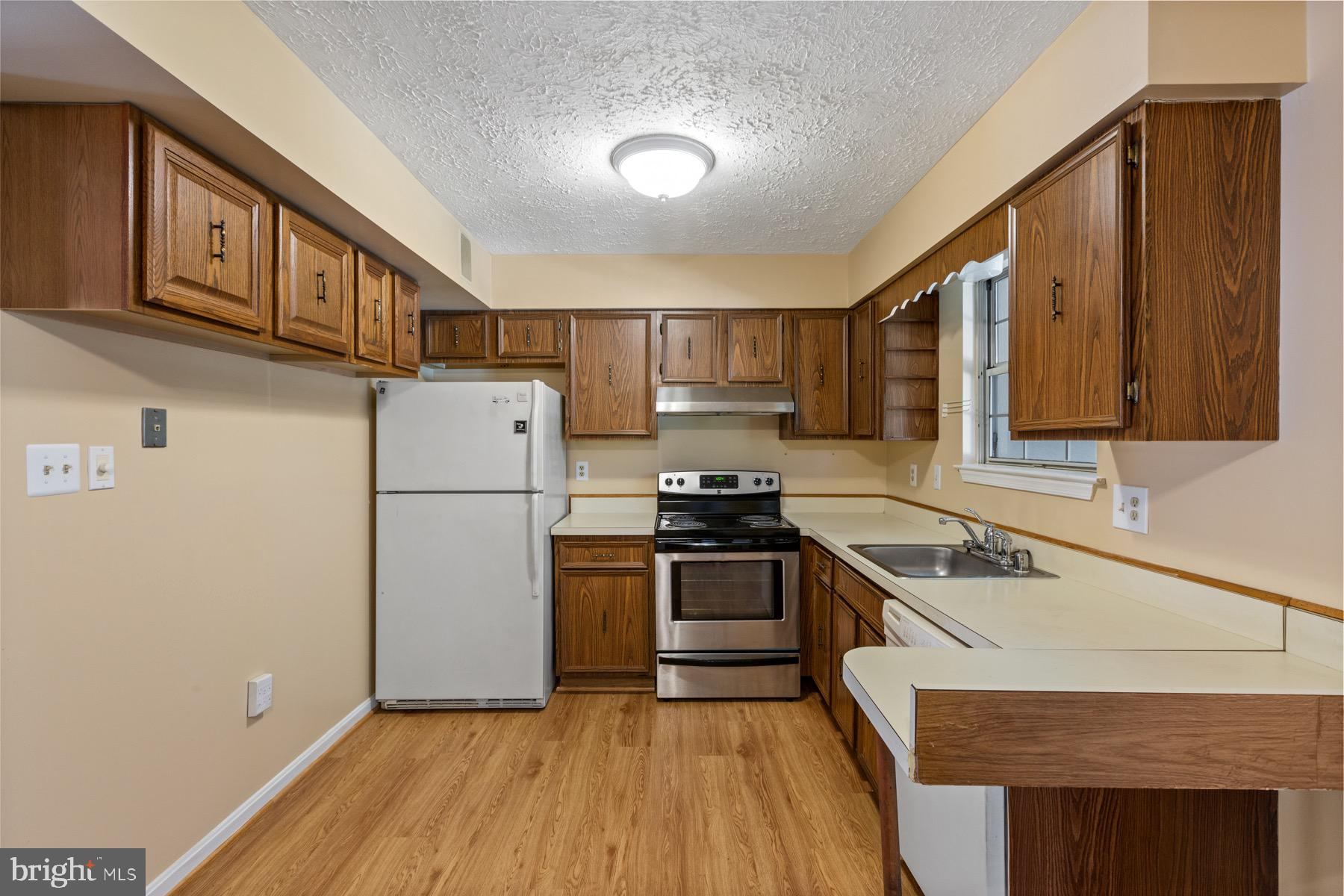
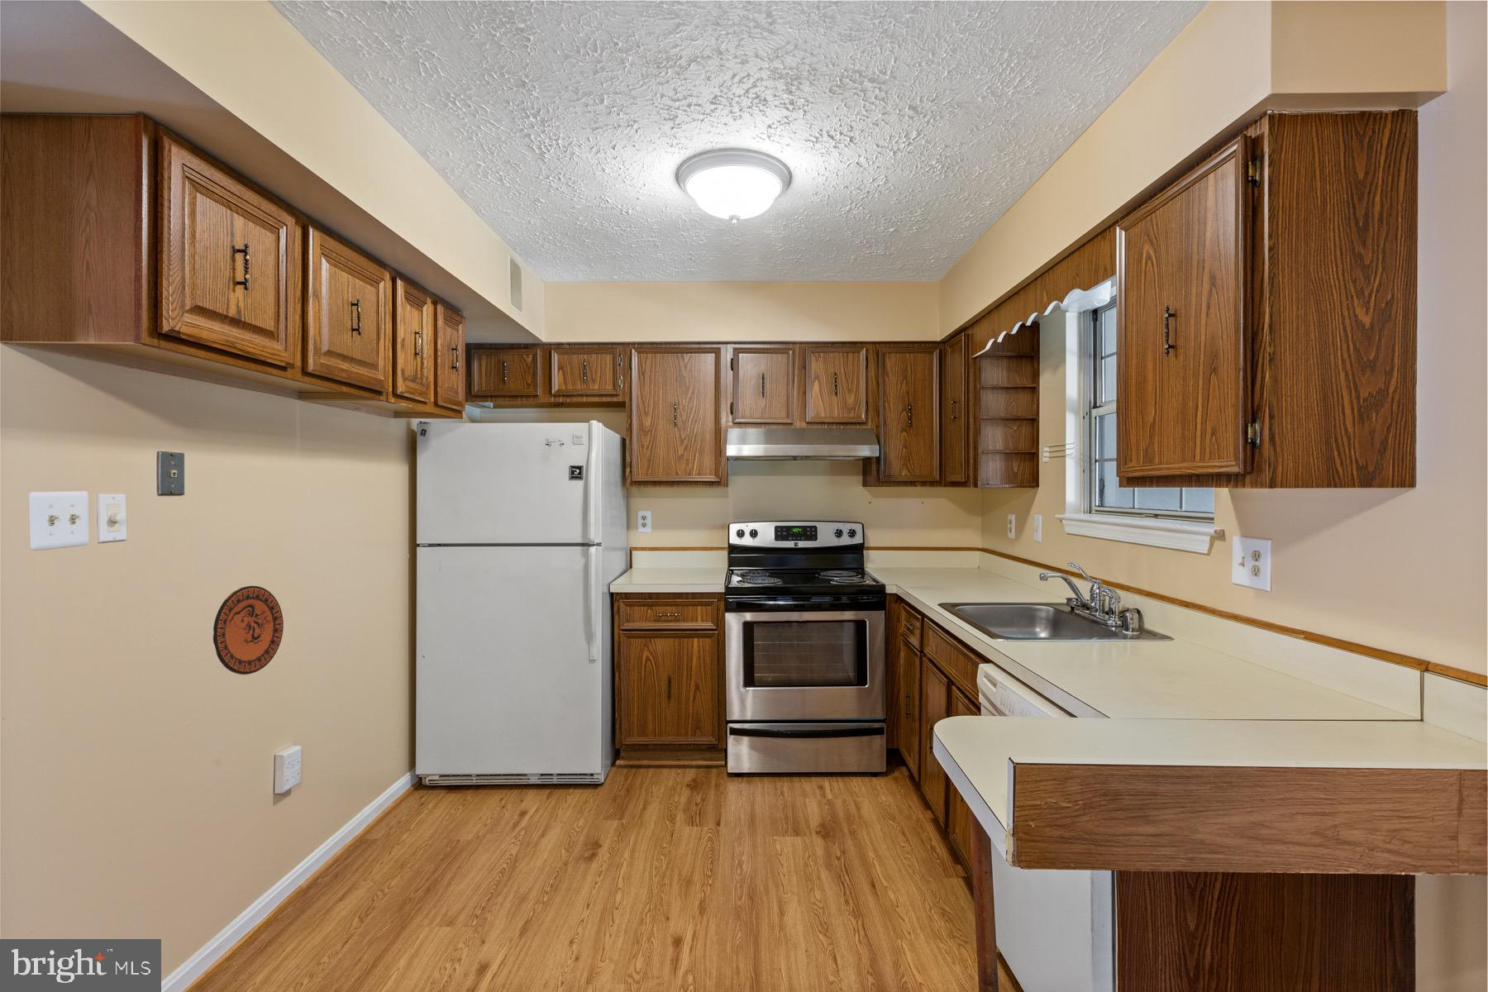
+ decorative plate (248, 629)
